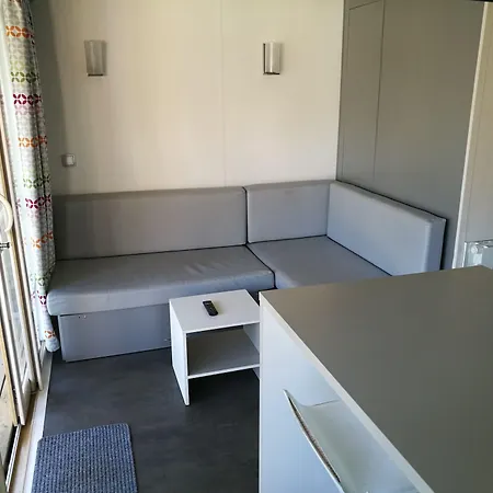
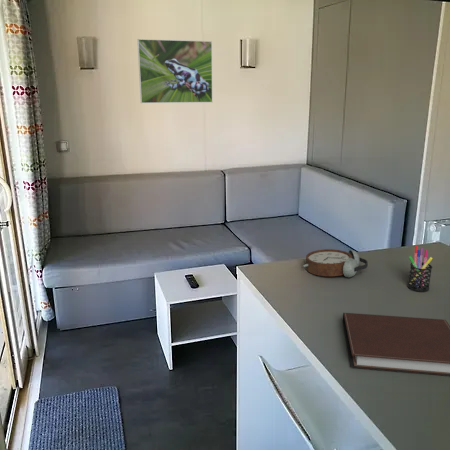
+ pen holder (418, 268)
+ alarm clock (336, 261)
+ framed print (176, 72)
+ notebook (401, 341)
